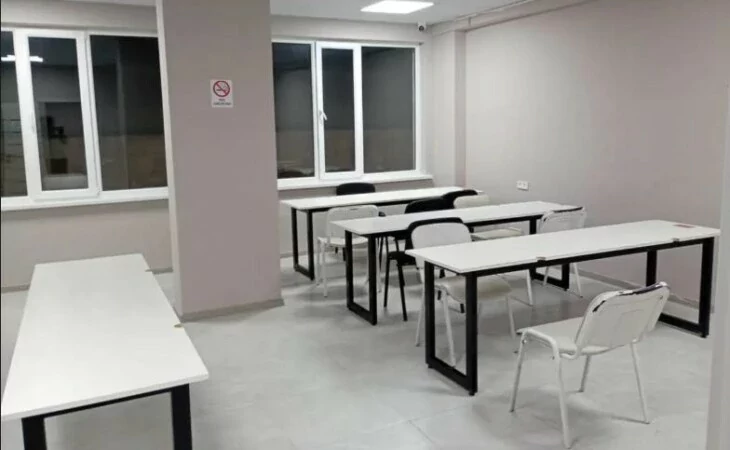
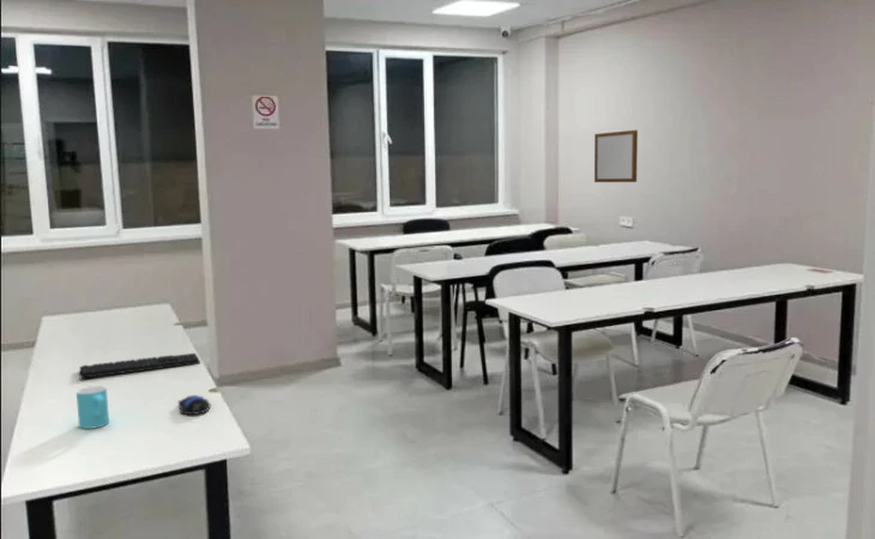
+ computer mouse (194, 401)
+ cup (92, 408)
+ keyboard (140, 364)
+ writing board (615, 157)
